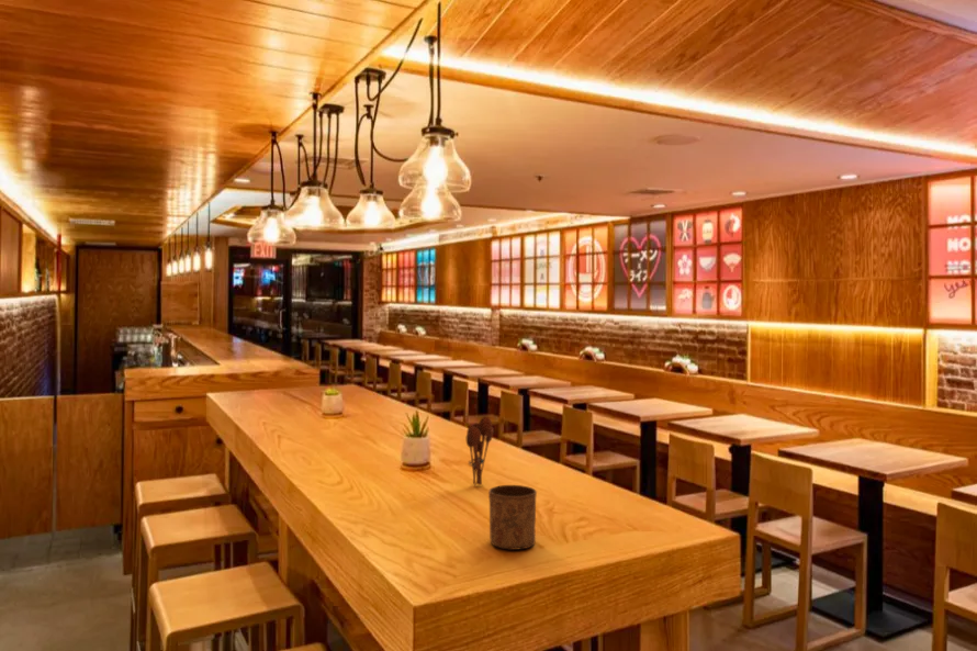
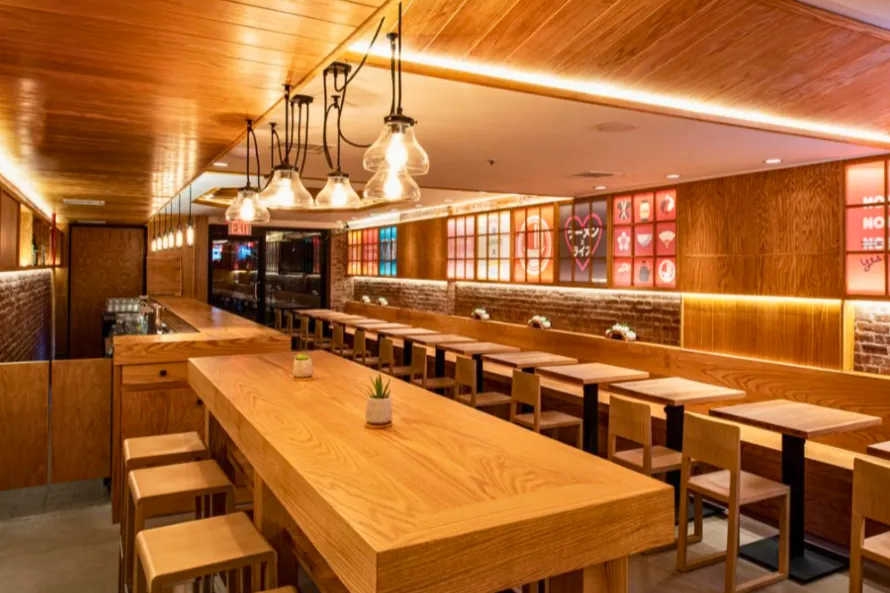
- cup (512, 516)
- utensil holder (479, 451)
